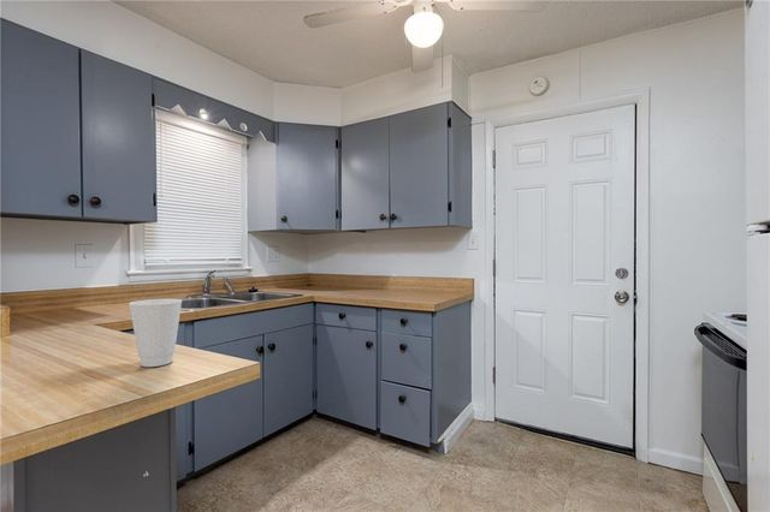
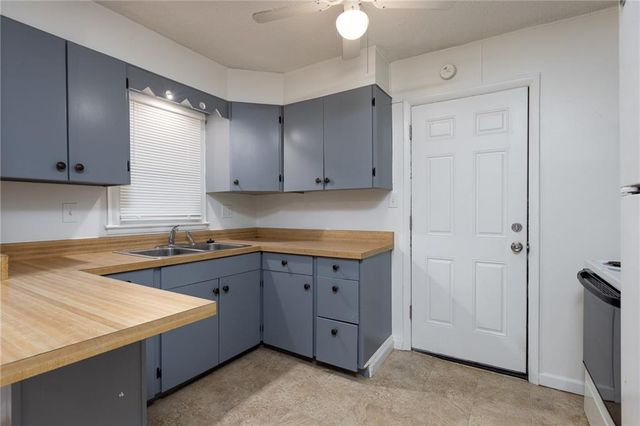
- cup (156, 332)
